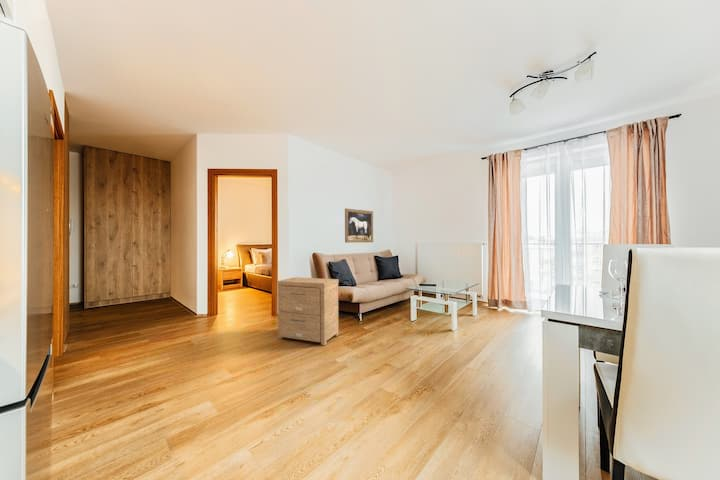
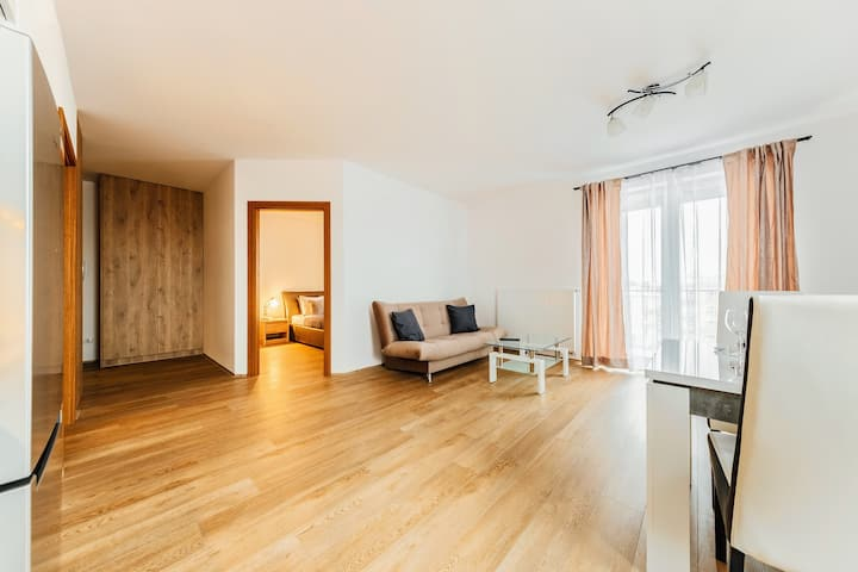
- wall art (359, 226)
- side table (307, 308)
